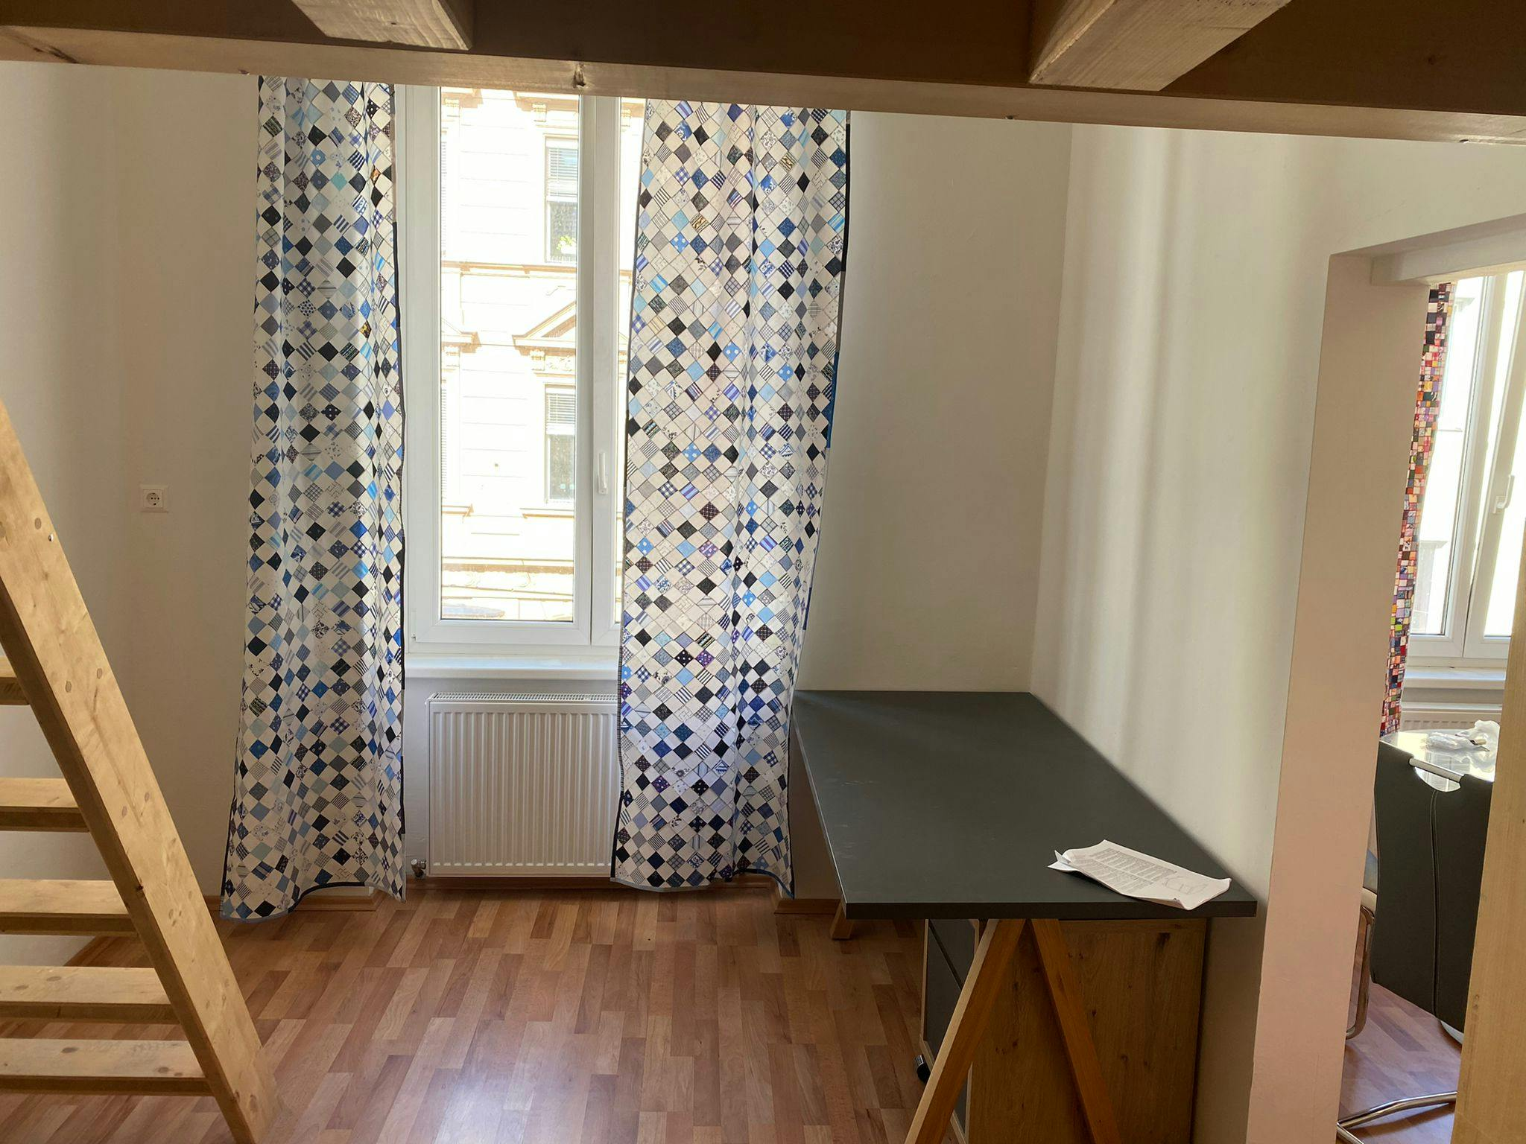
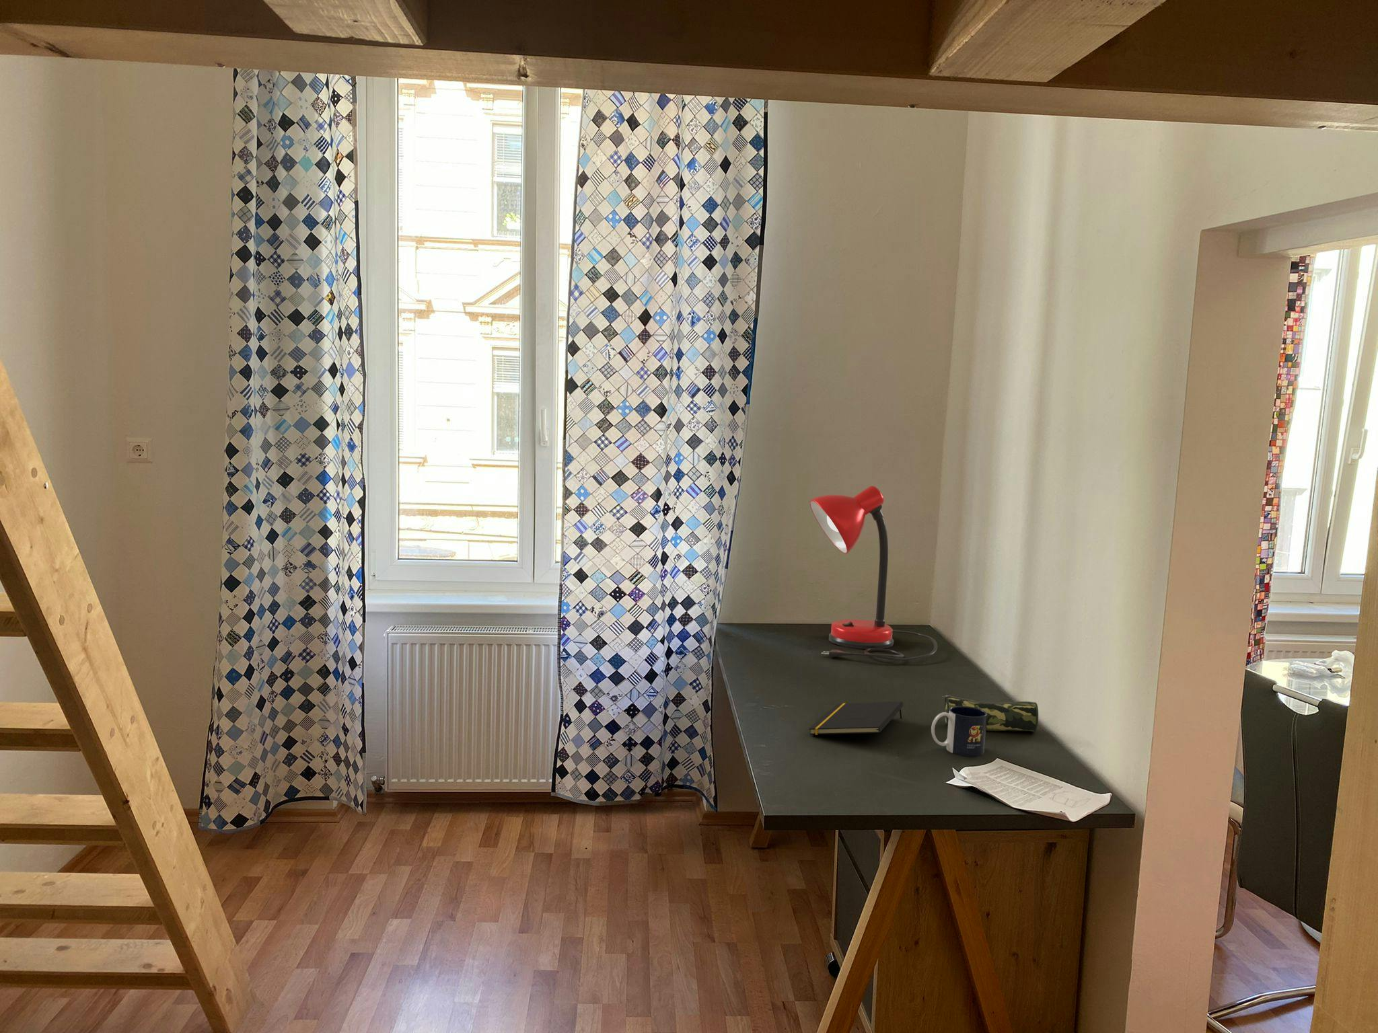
+ notepad (857, 717)
+ mug (957, 730)
+ desk lamp (879, 569)
+ pencil case (987, 714)
